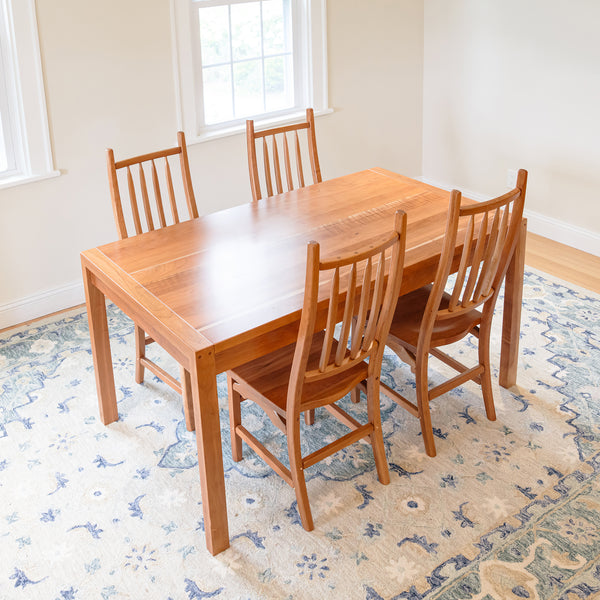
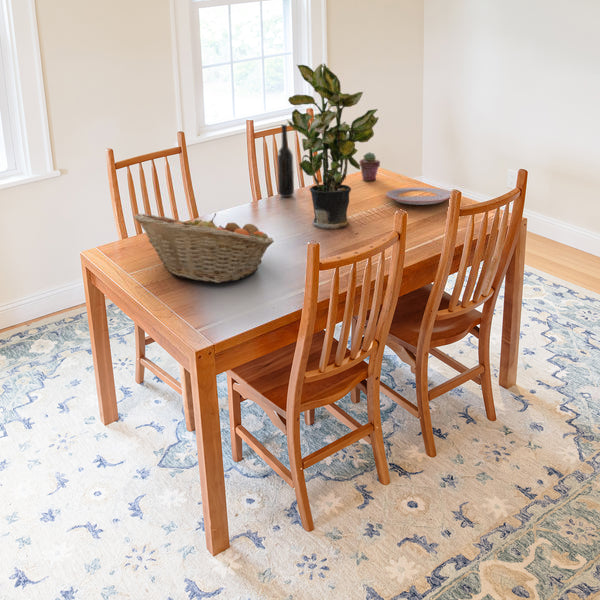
+ potted succulent (369, 166)
+ potted plant (332, 147)
+ bottle (285, 160)
+ fruit basket (204, 240)
+ plate (419, 196)
